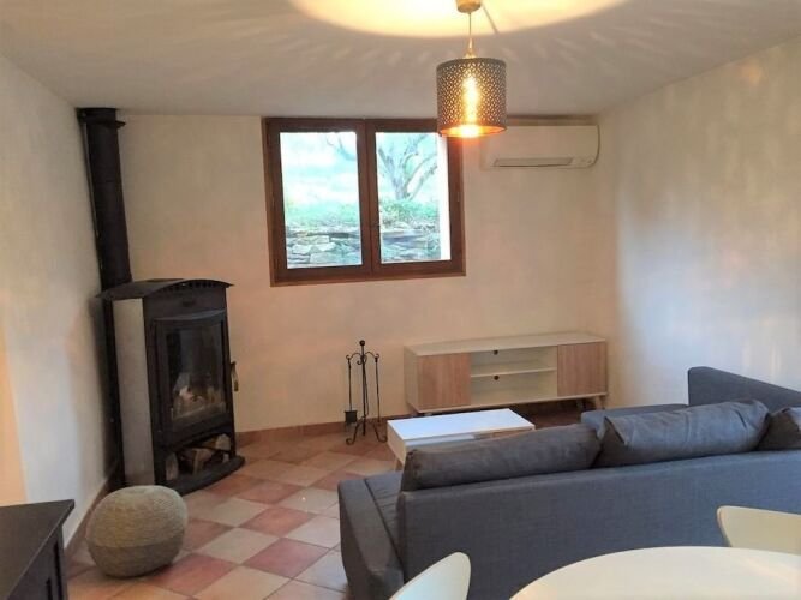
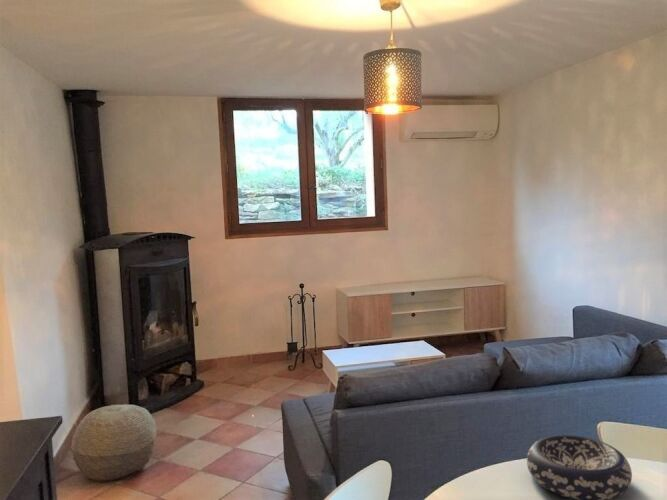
+ decorative bowl (577, 466)
